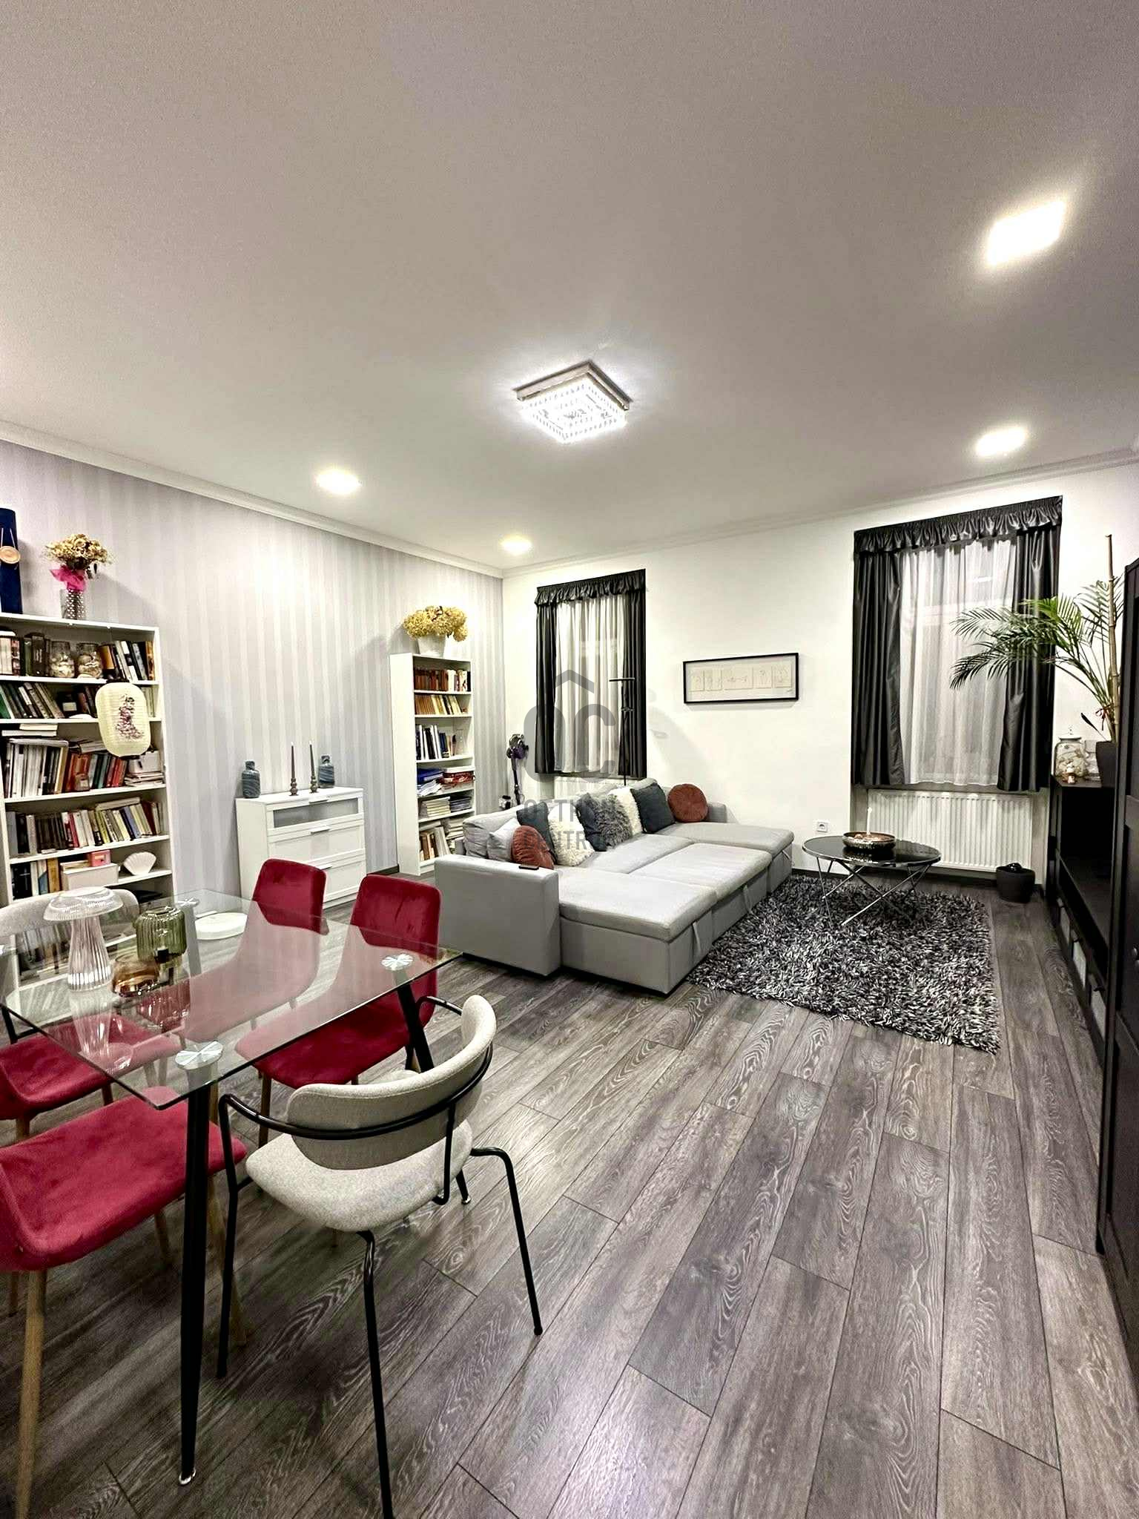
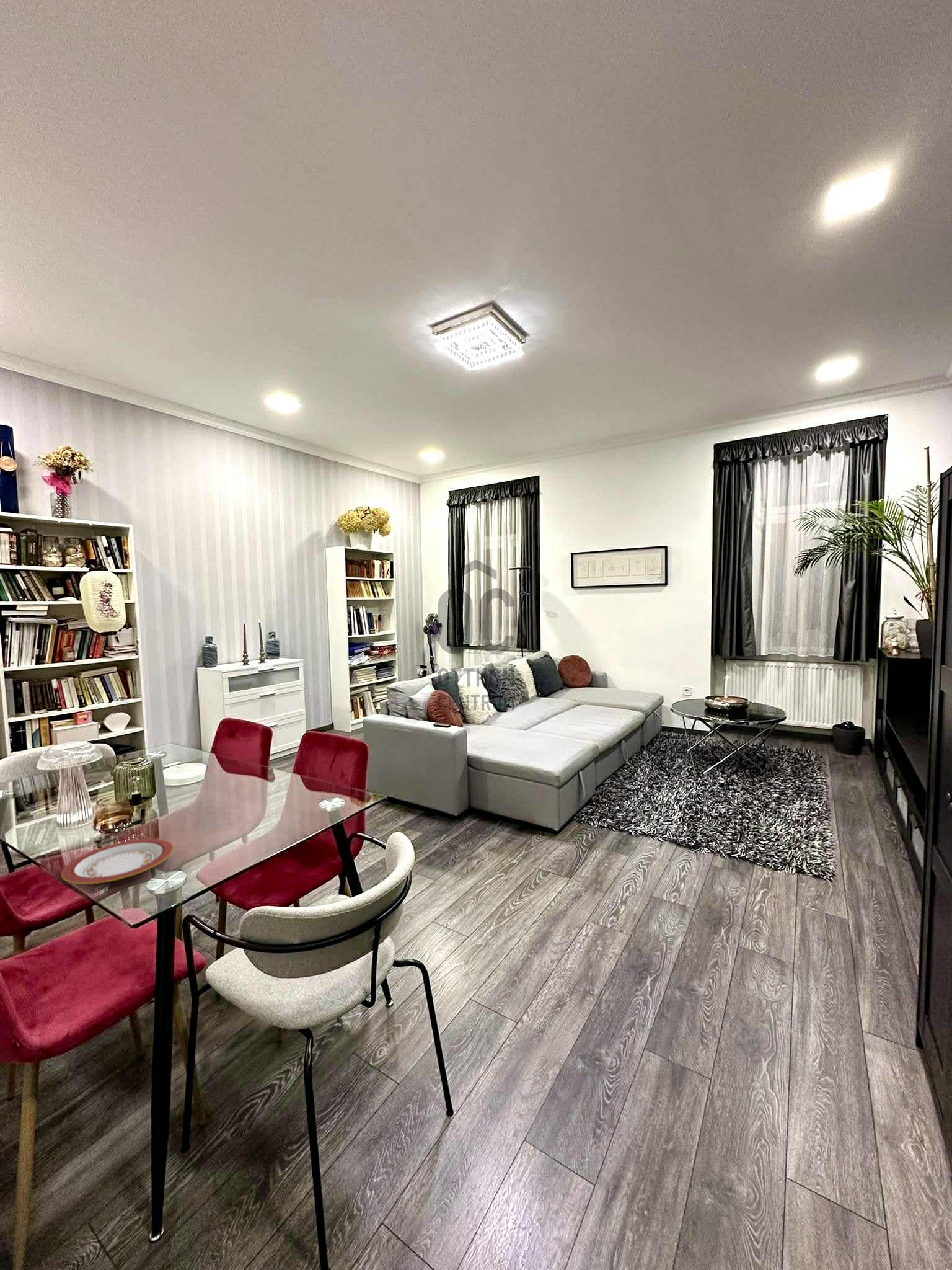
+ plate (120, 863)
